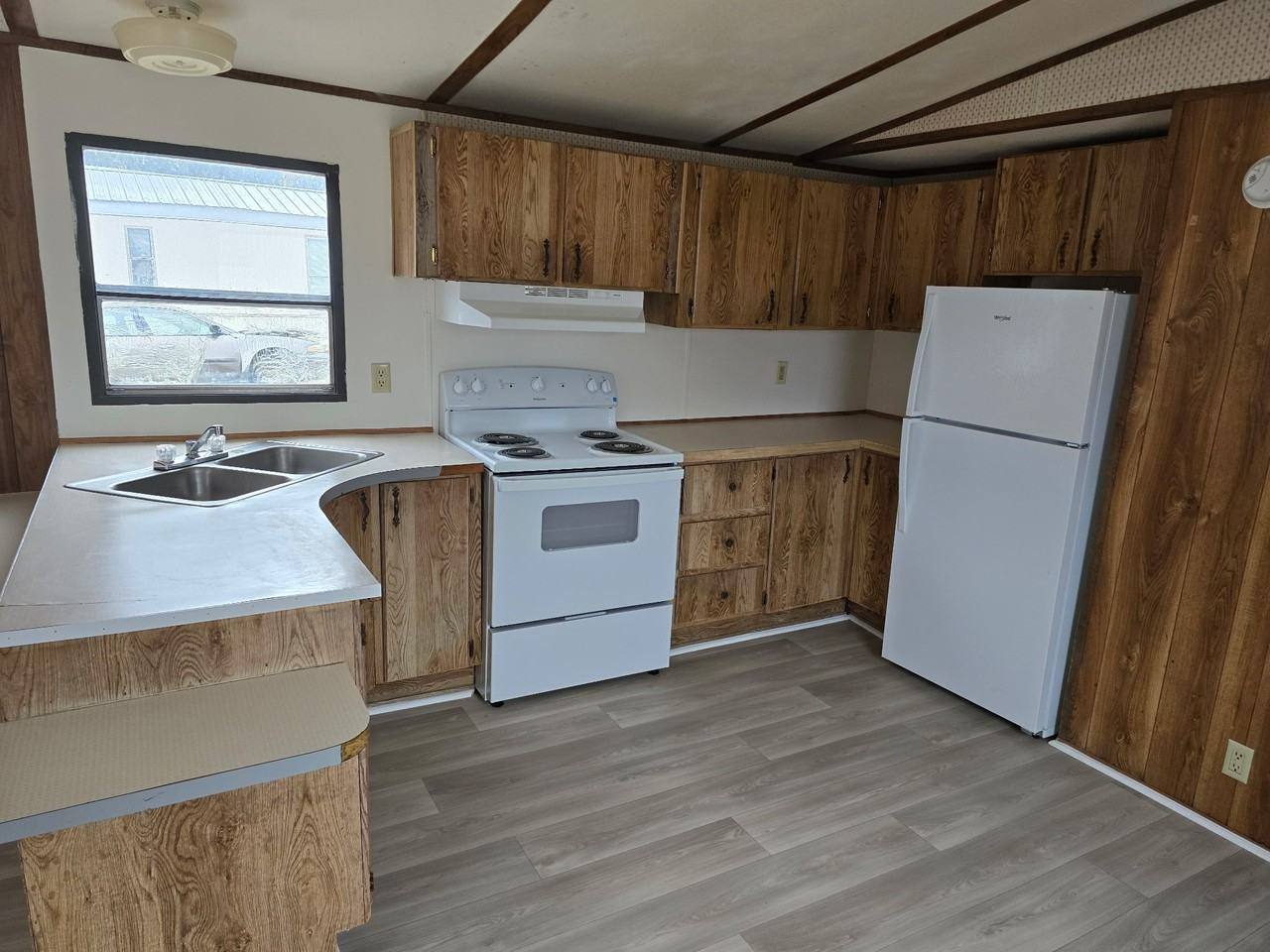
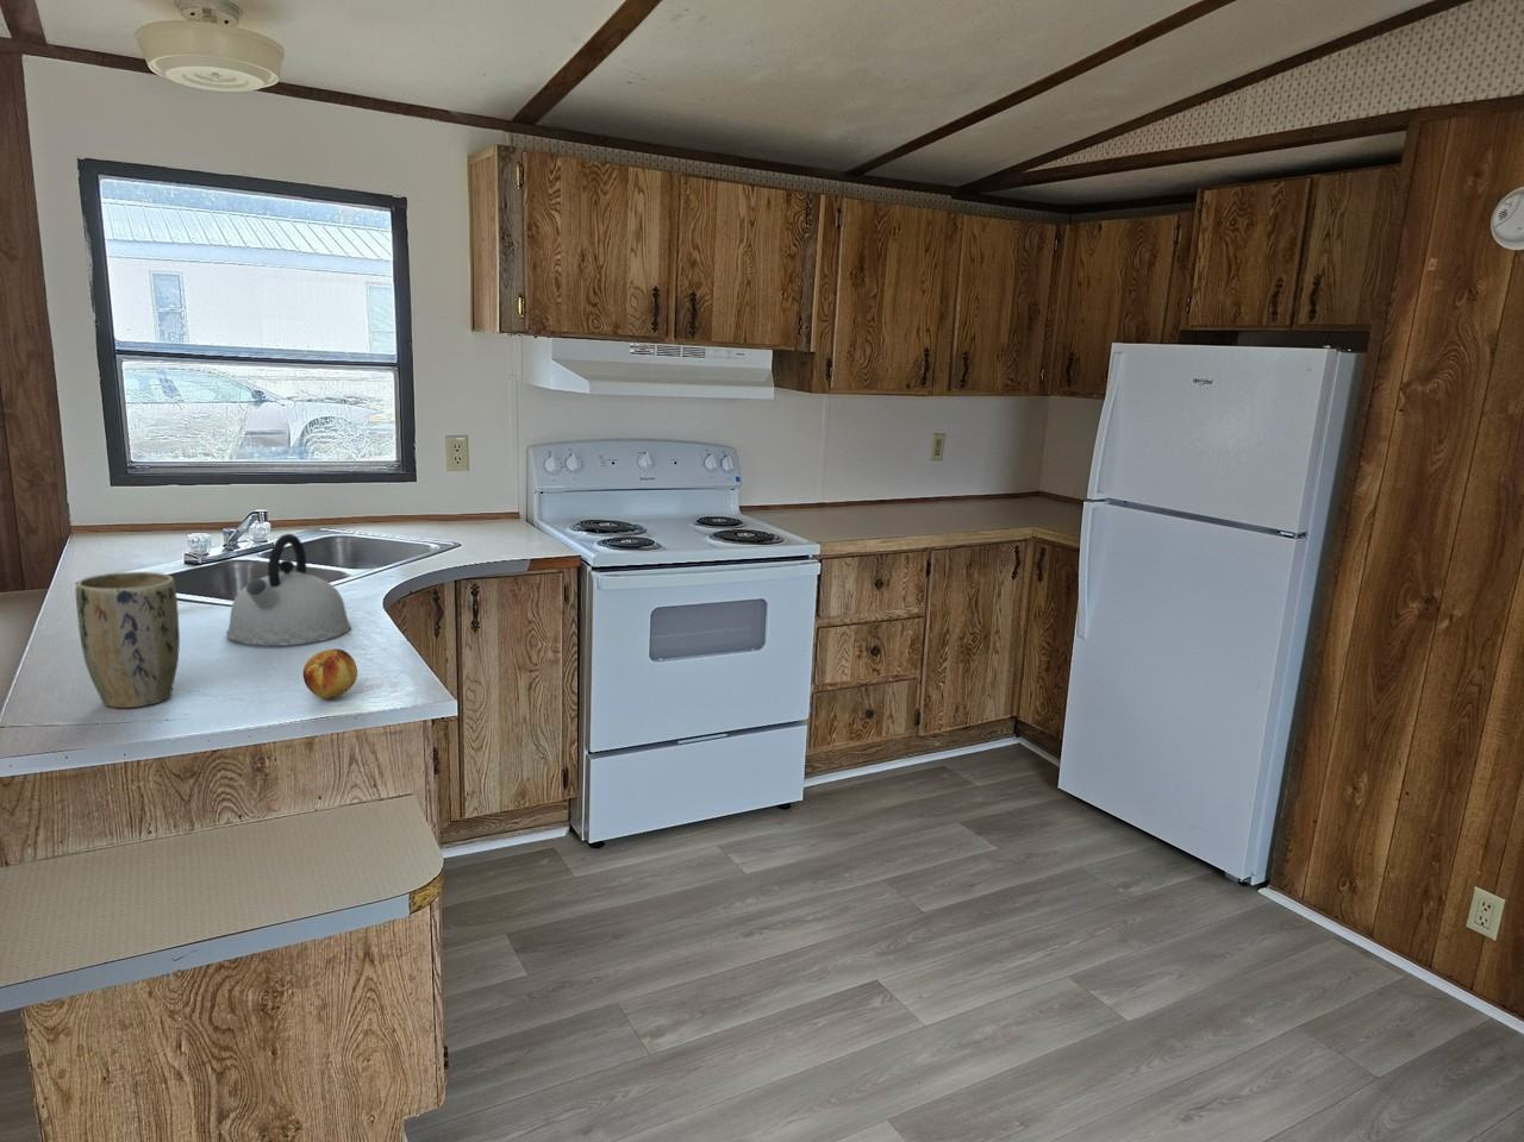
+ kettle (284, 584)
+ plant pot (131, 639)
+ fruit (330, 673)
